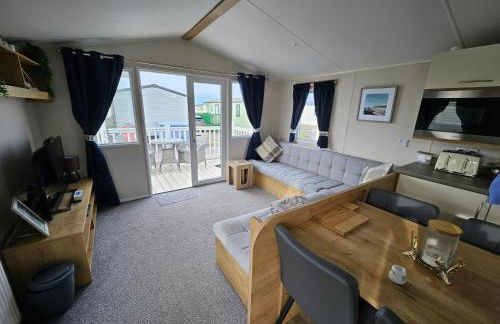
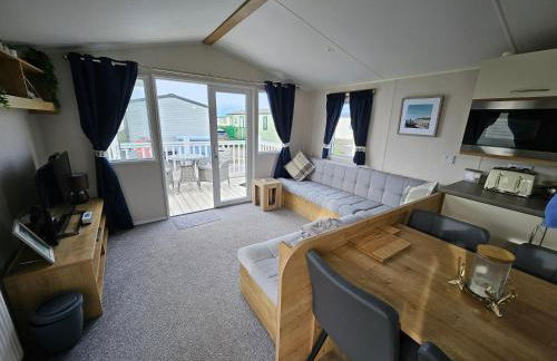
- mug (405, 279)
